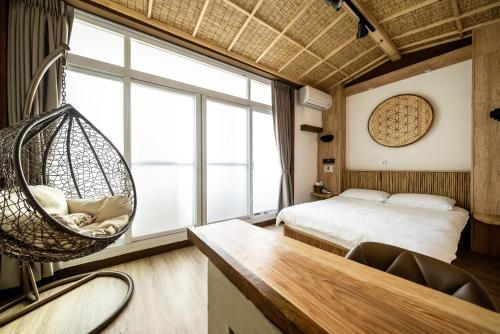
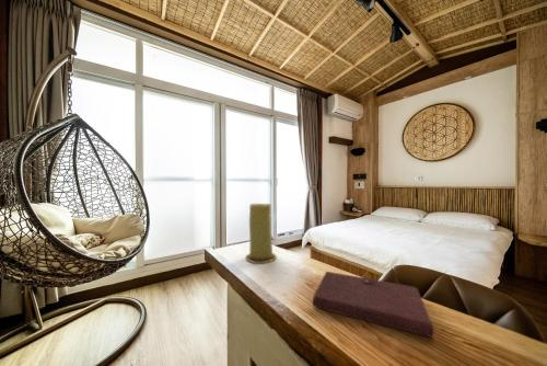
+ candle (260, 230)
+ notebook (366, 296)
